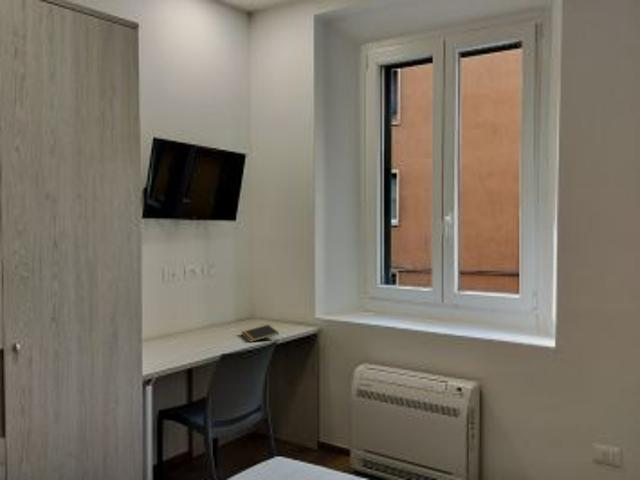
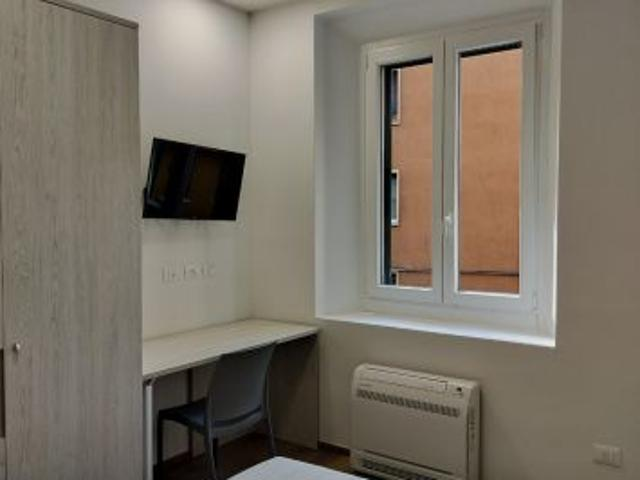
- notepad (259, 333)
